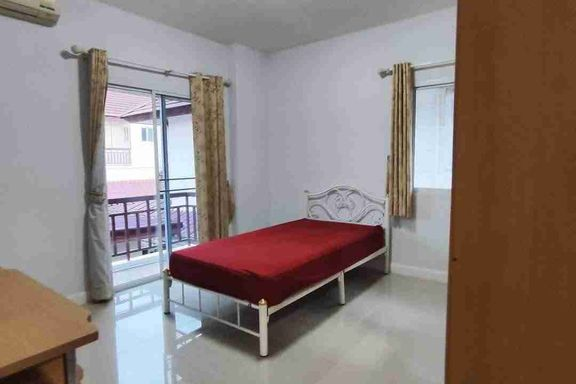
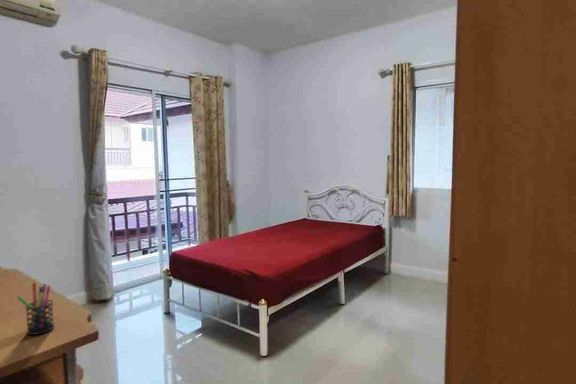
+ pen holder (35, 307)
